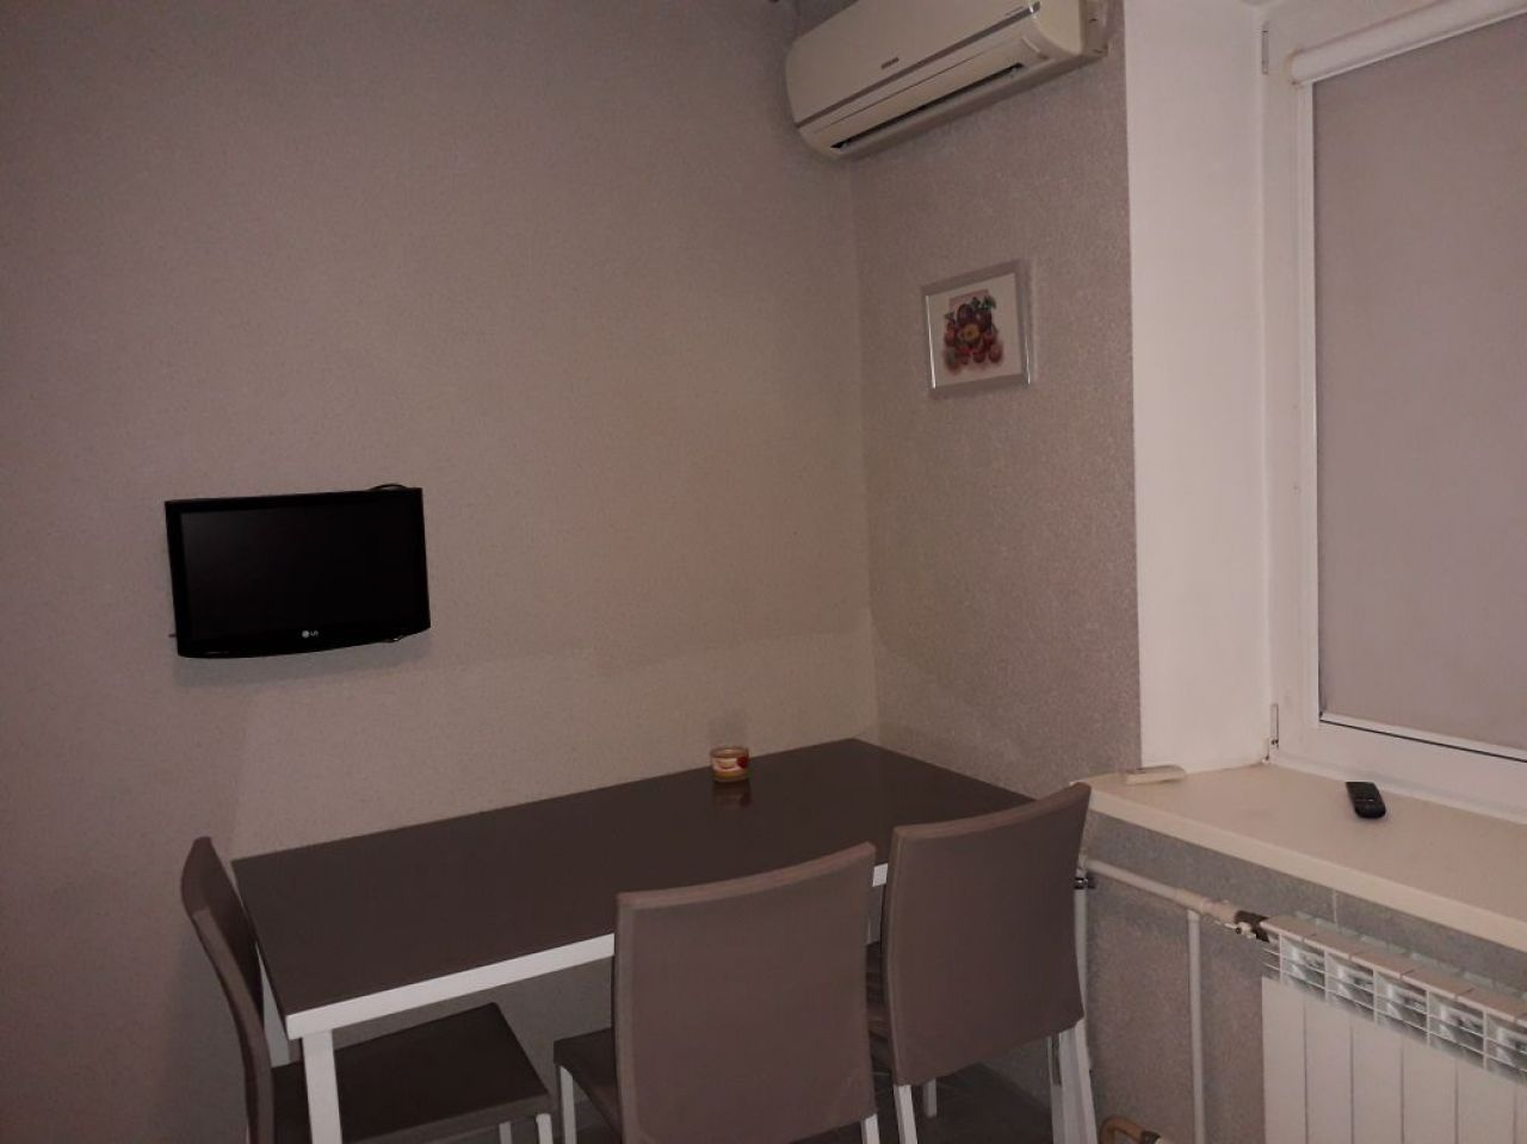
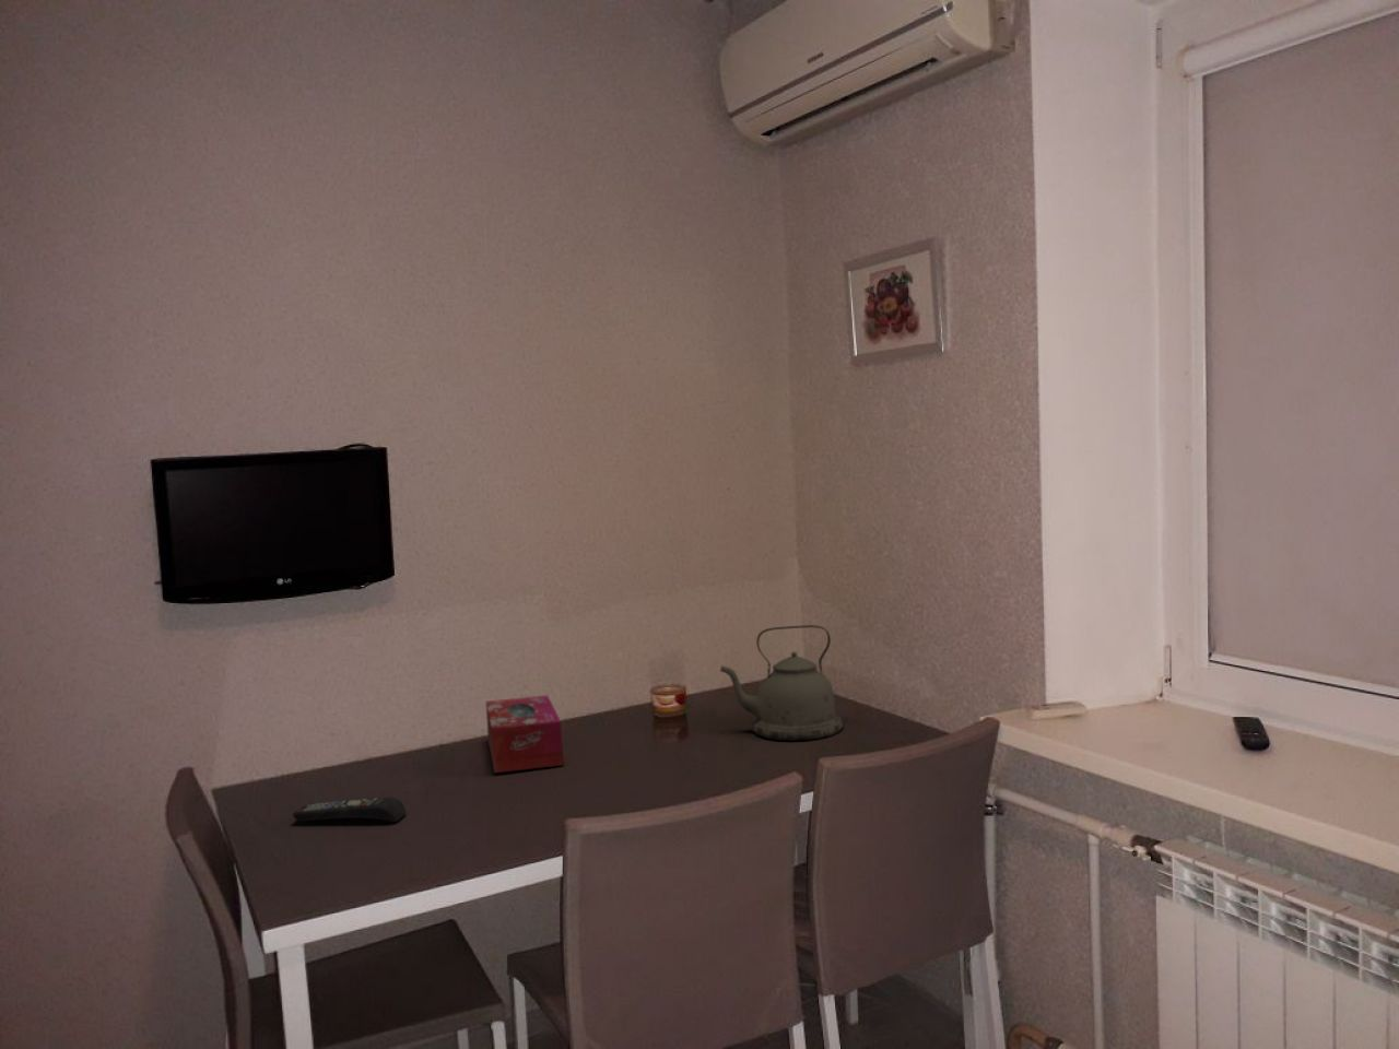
+ tissue box (522, 731)
+ remote control (349, 810)
+ kettle (789, 679)
